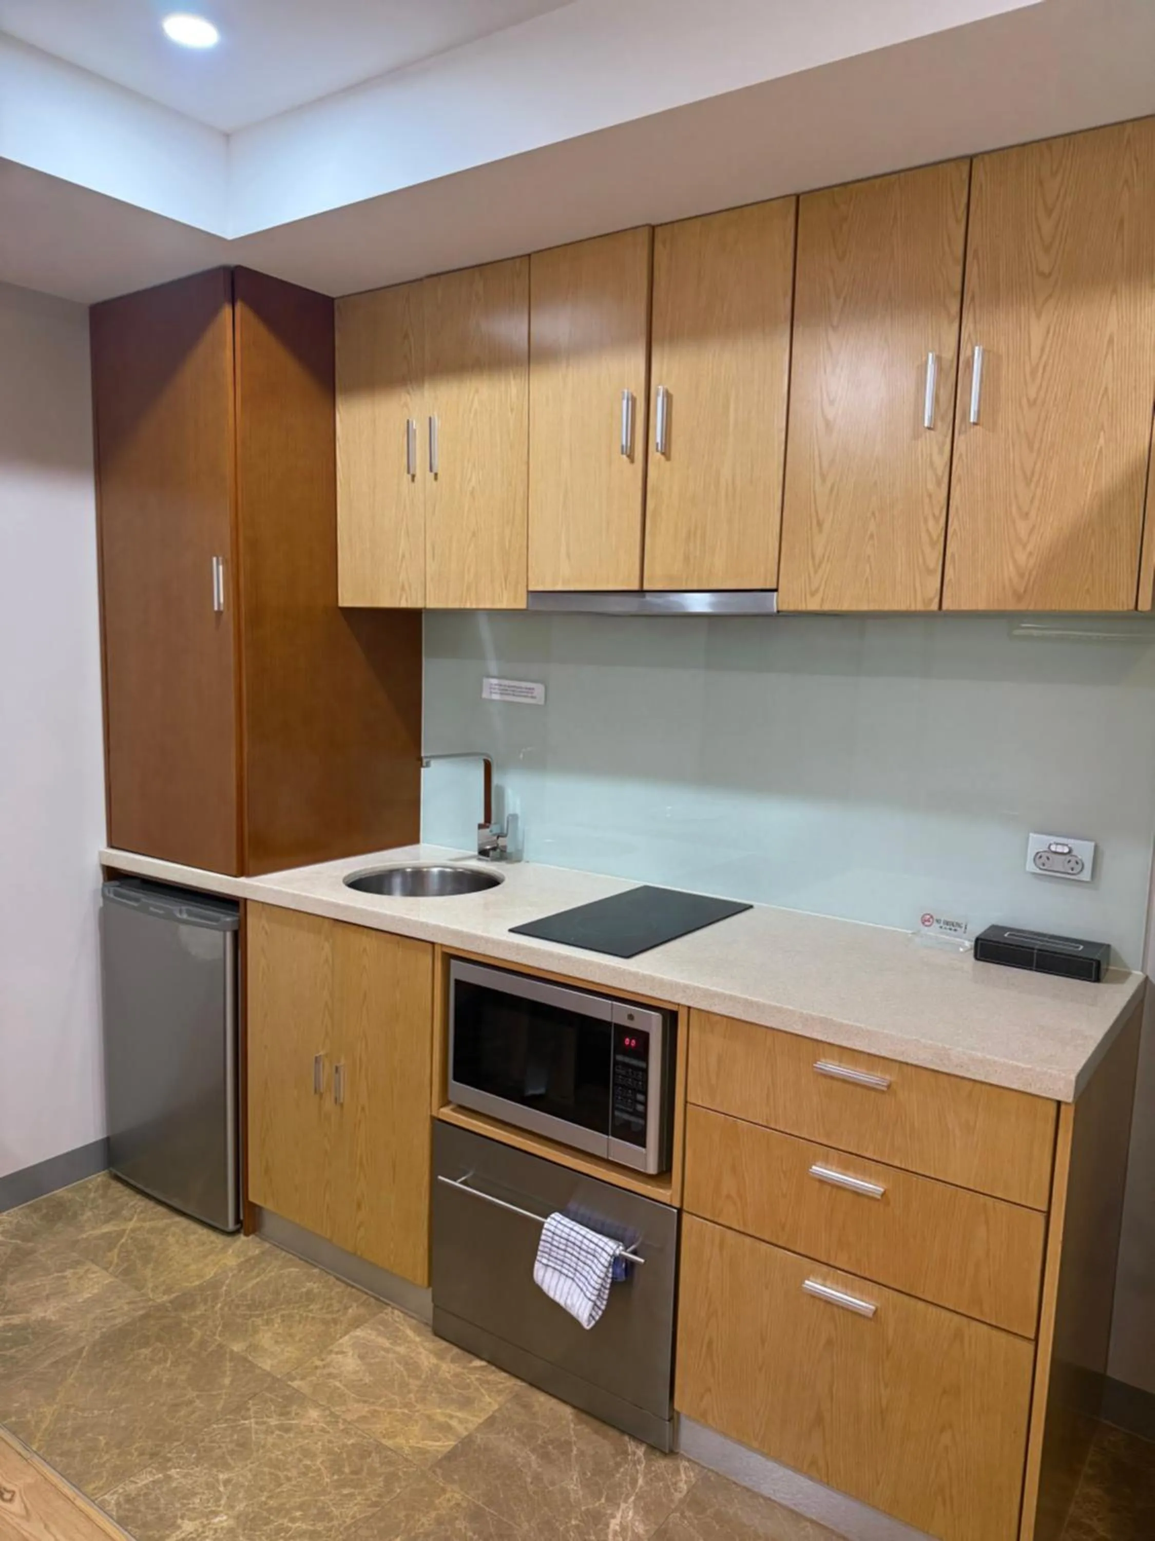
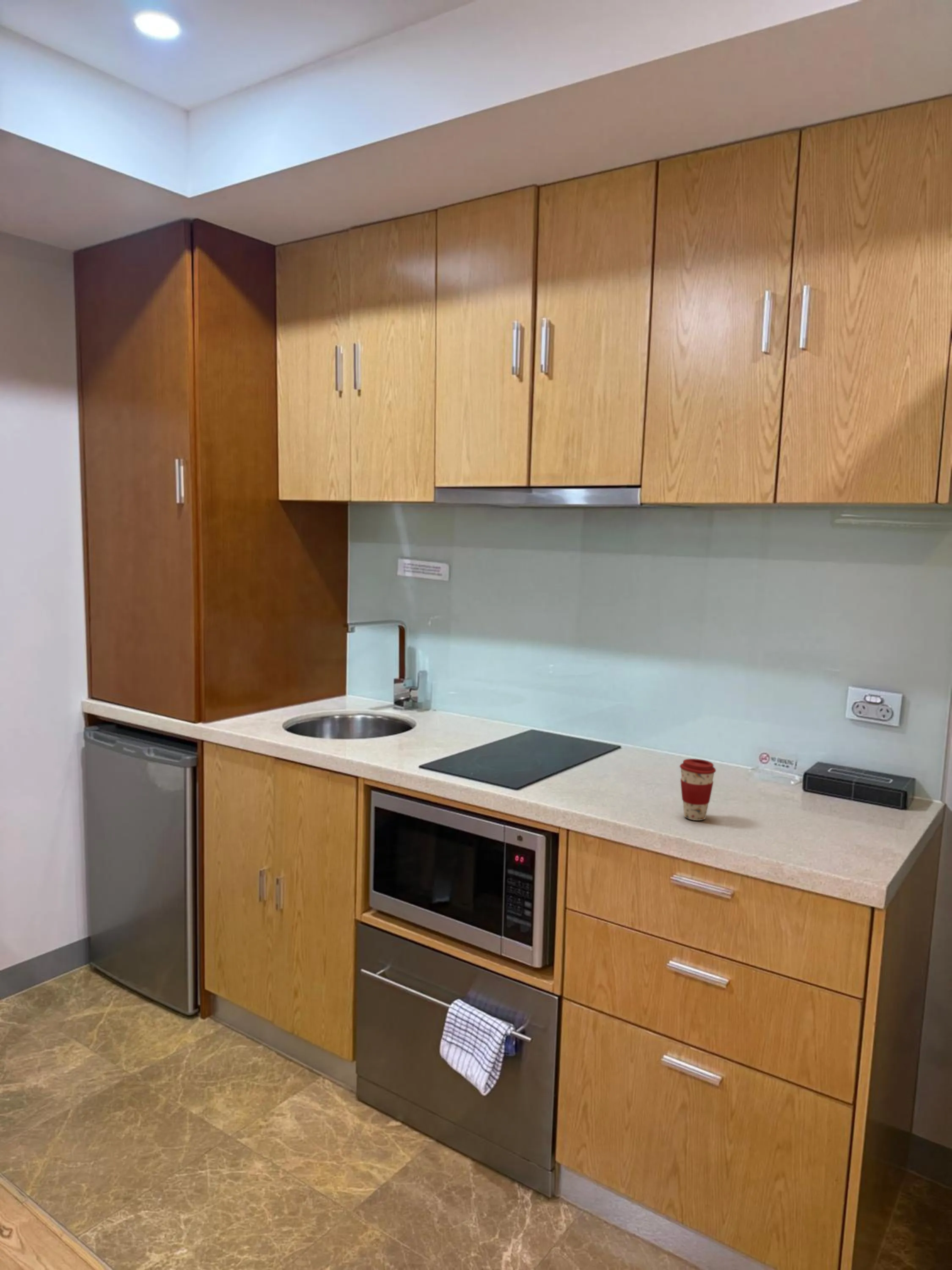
+ coffee cup (696, 790)
